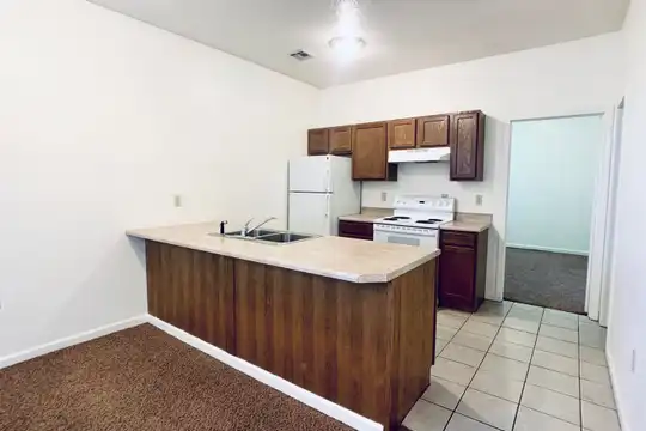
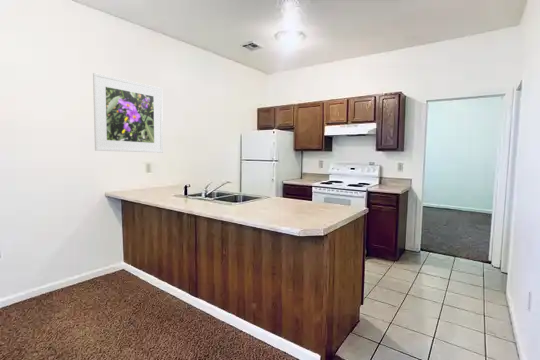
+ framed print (131, 116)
